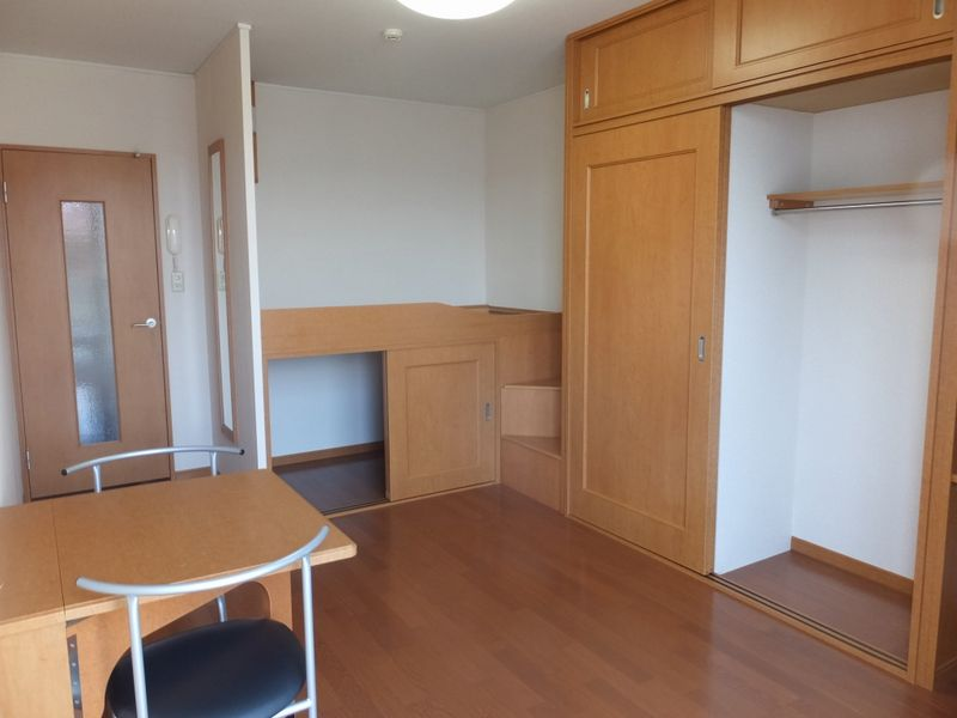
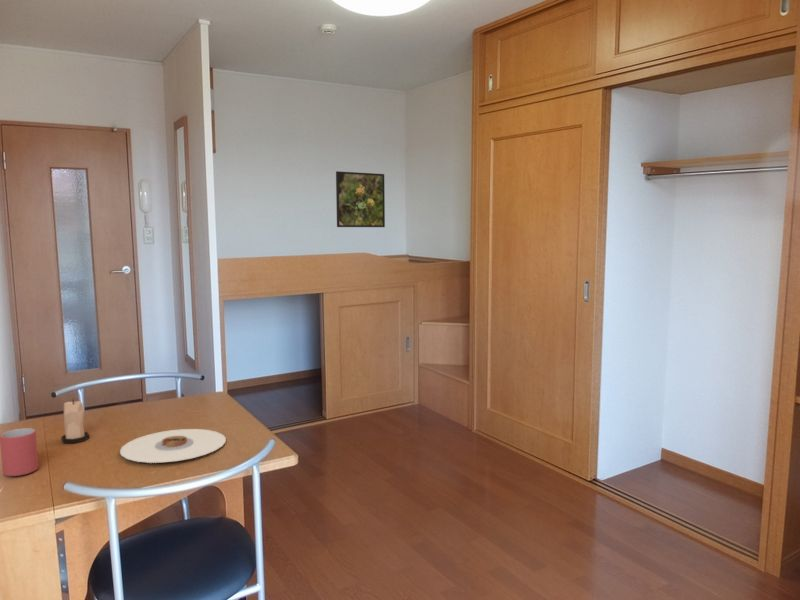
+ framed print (361, 200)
+ candle (74, 418)
+ mug (19, 449)
+ plate (174, 441)
